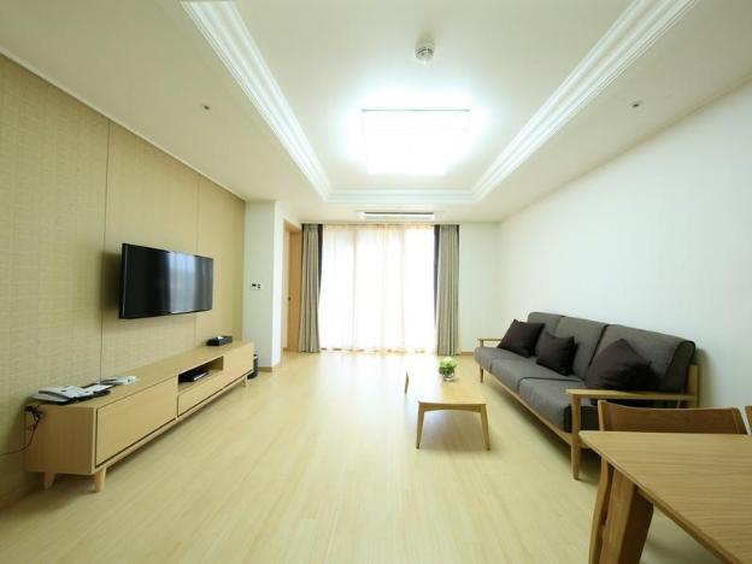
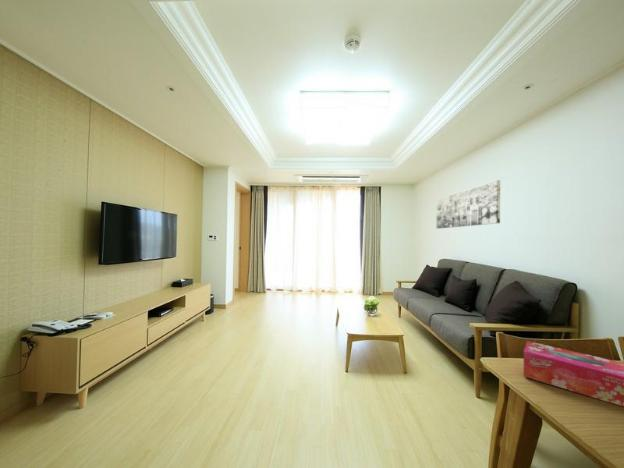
+ tissue box (574, 370)
+ wall art (461, 209)
